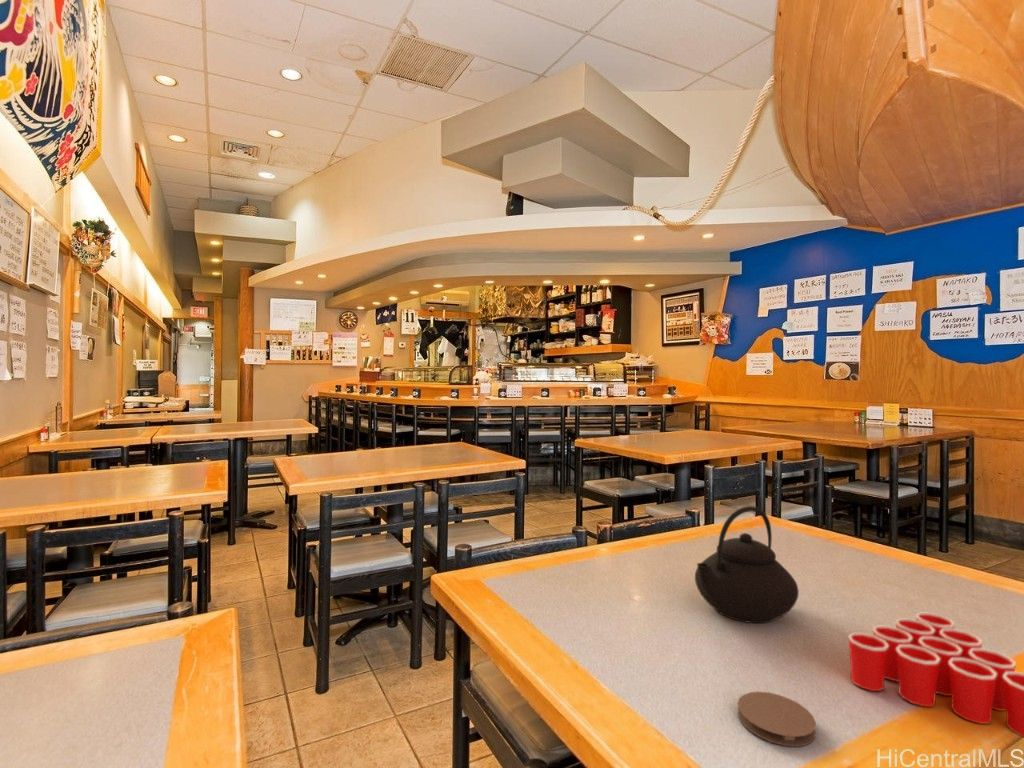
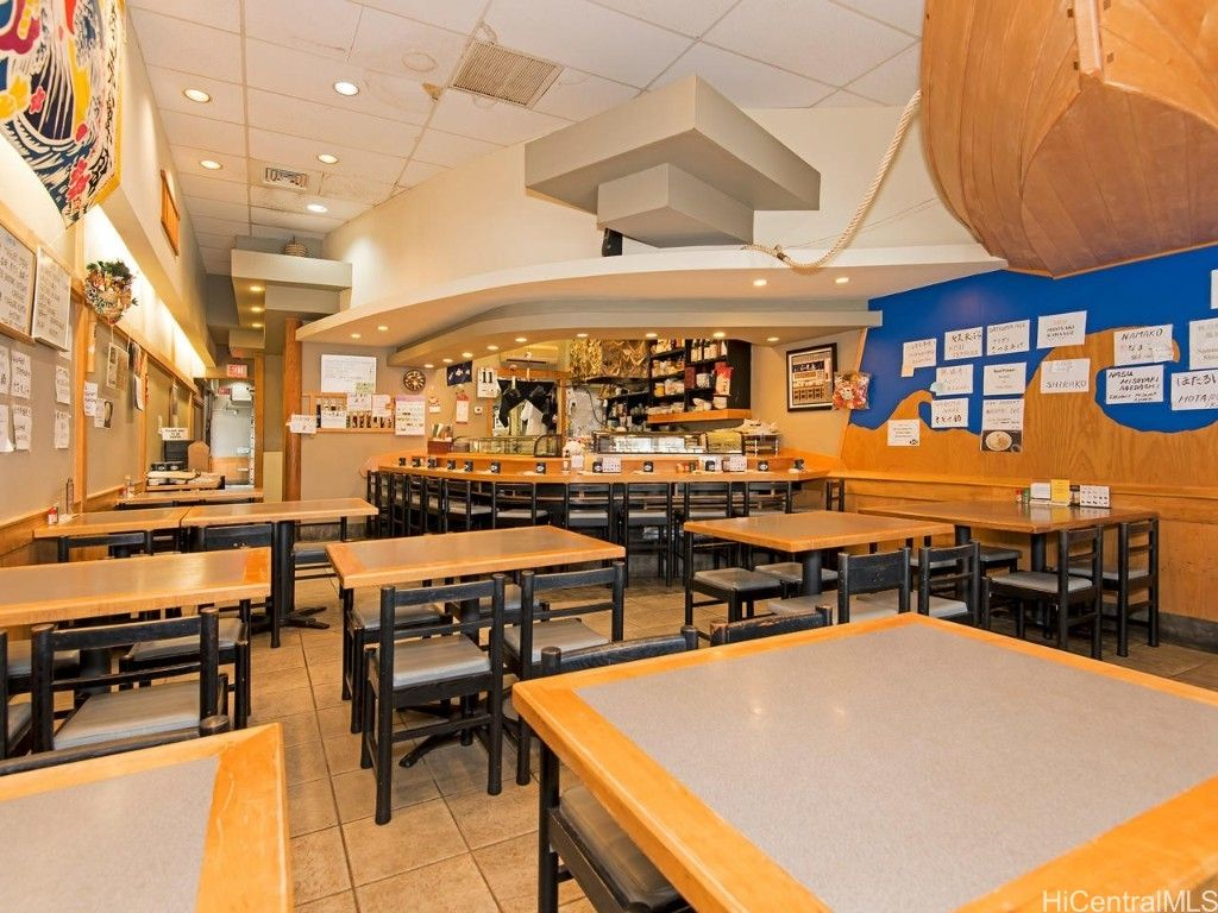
- coaster (775, 717)
- teapot (738, 560)
- cup (939, 659)
